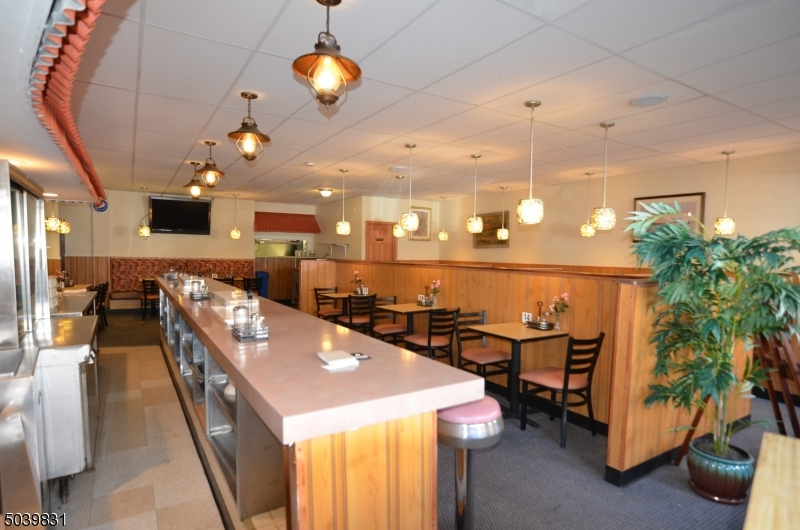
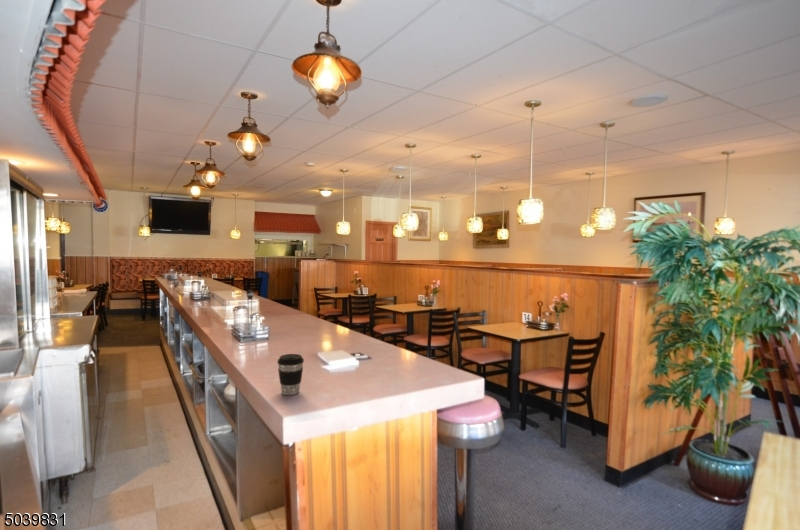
+ coffee cup (290, 374)
